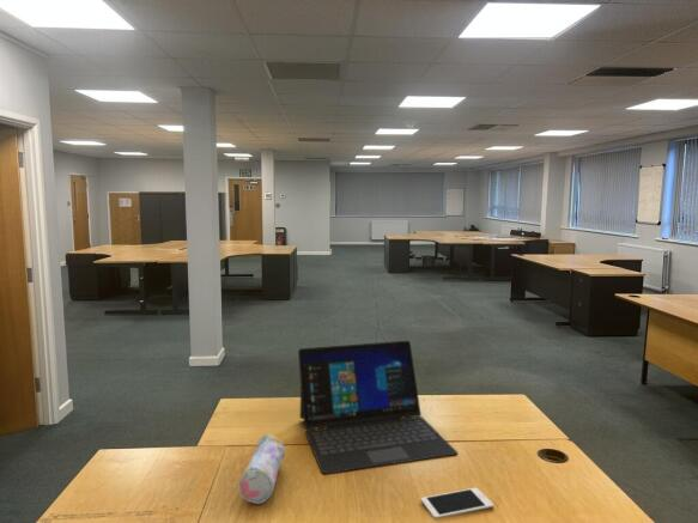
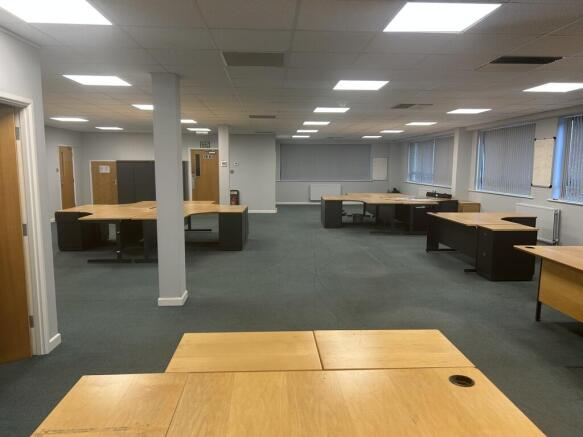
- cell phone (456, 501)
- laptop (371, 396)
- pencil case (263, 466)
